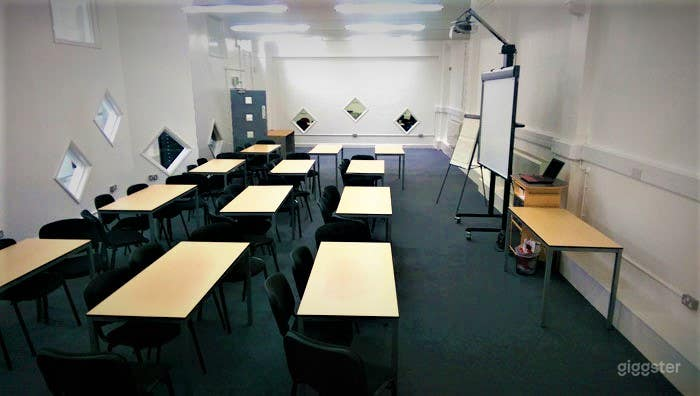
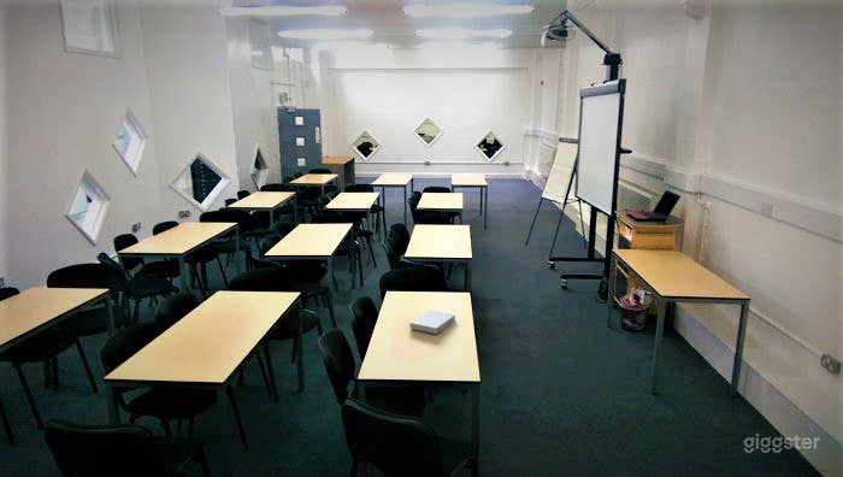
+ book (432, 320)
